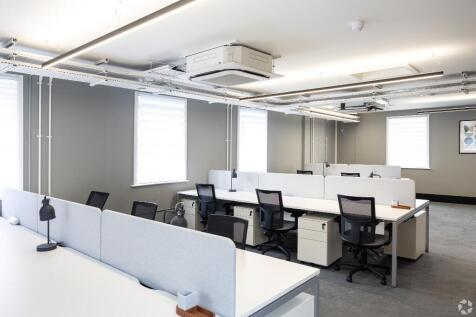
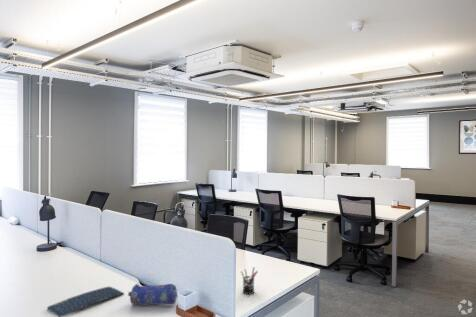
+ keyboard (87, 299)
+ pencil case (153, 293)
+ pen holder (249, 279)
